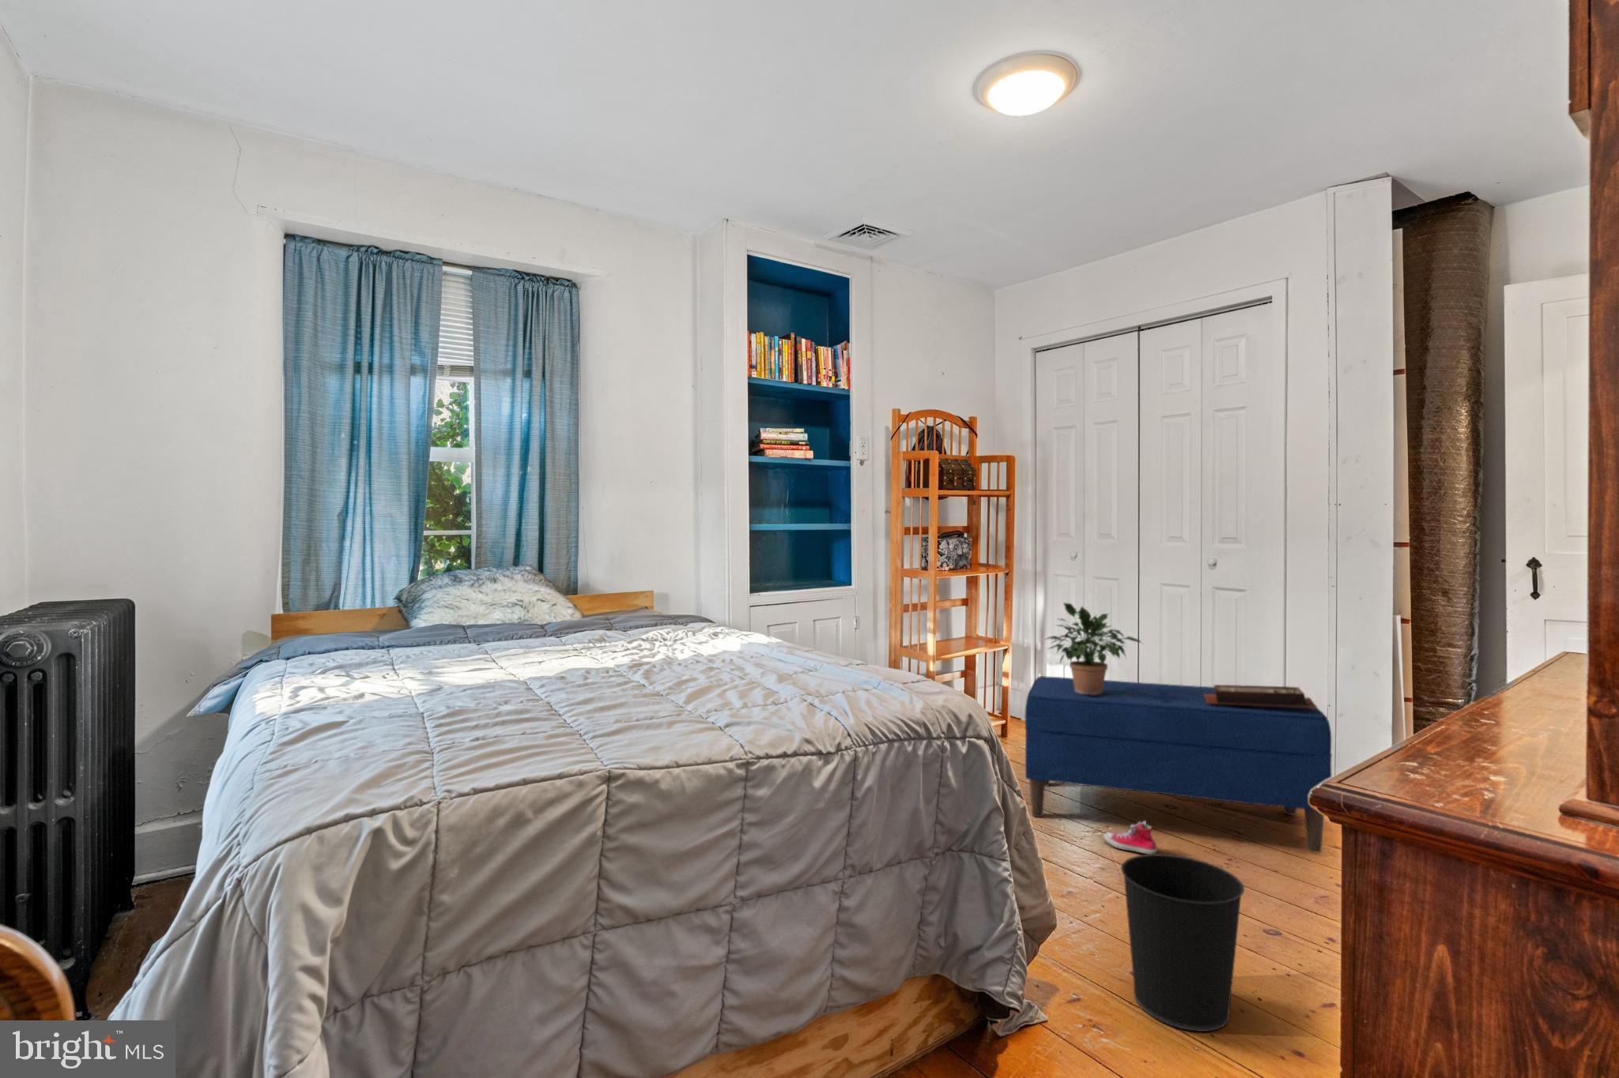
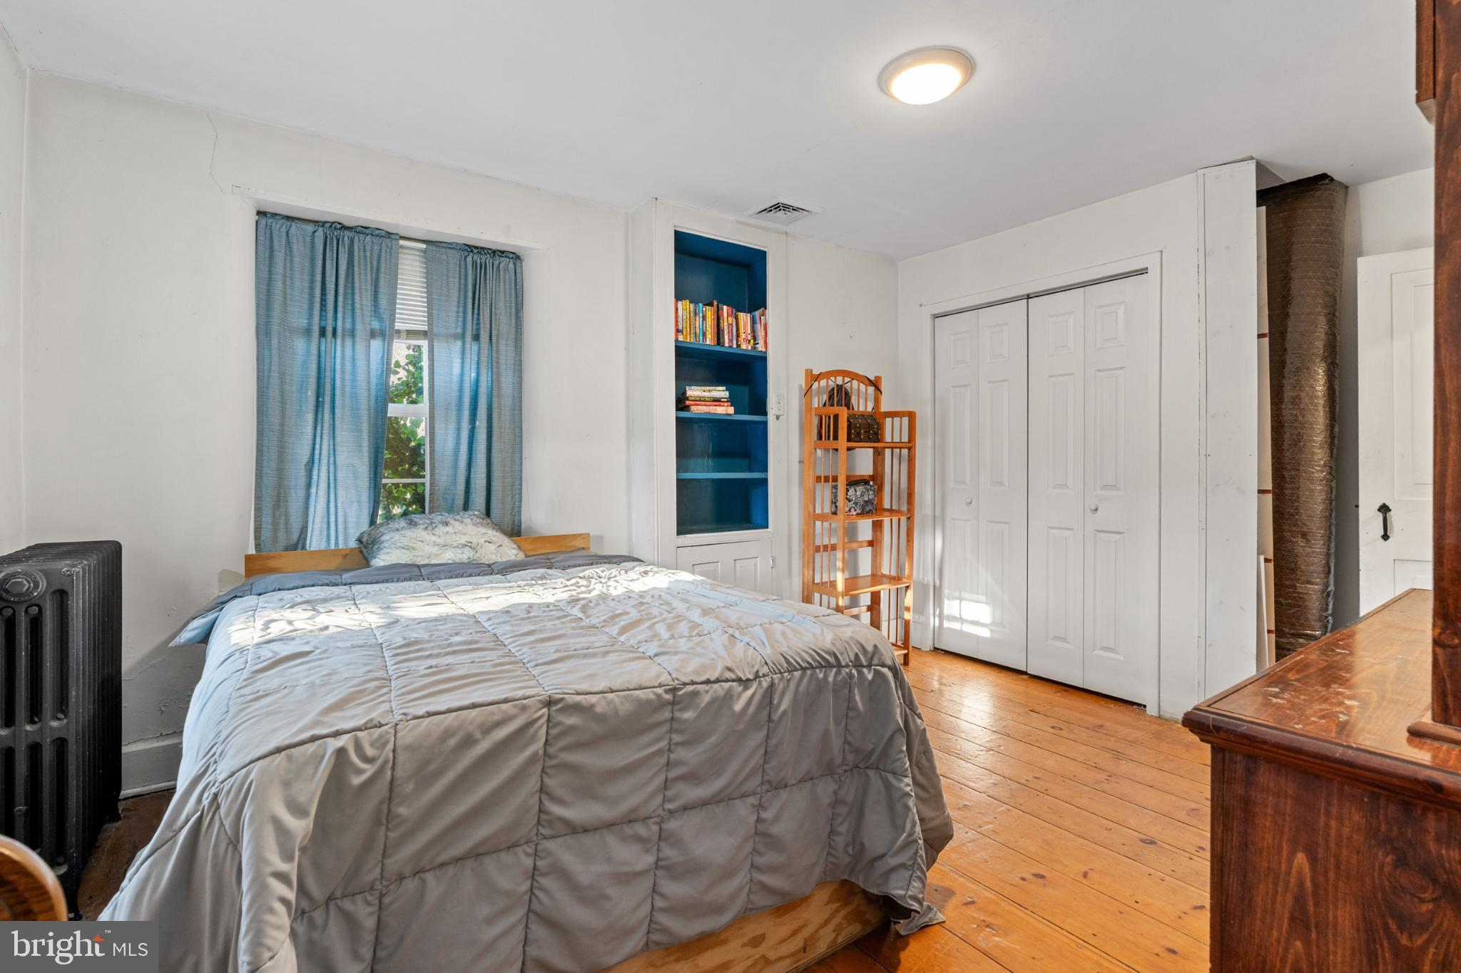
- wastebasket (1181, 940)
- bench (1164, 754)
- decorative box (1257, 697)
- sneaker (1129, 834)
- potted plant (1095, 647)
